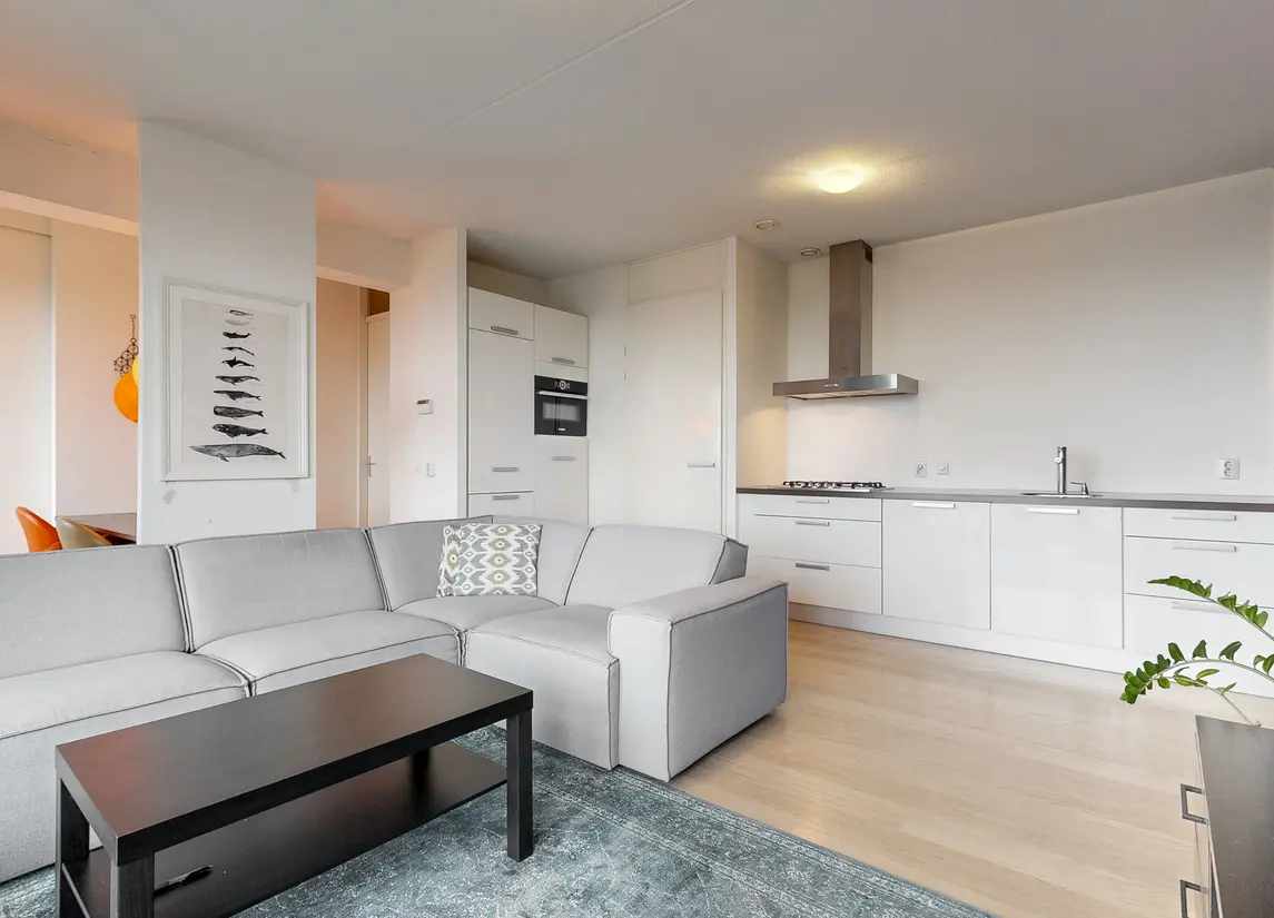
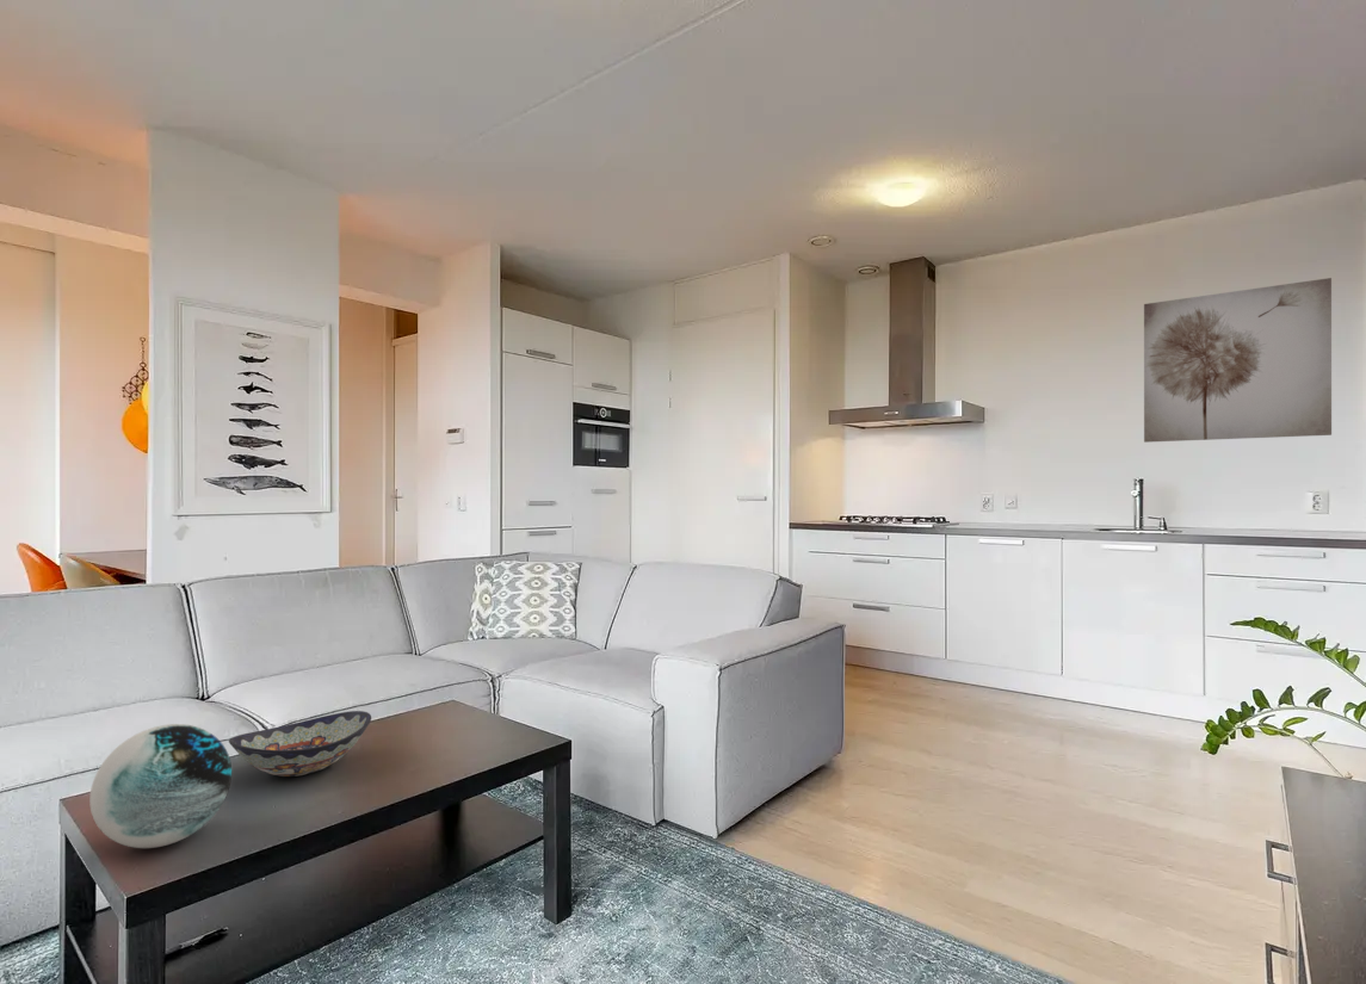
+ wall art (1231, 365)
+ decorative bowl (303, 747)
+ decorative orb (163, 784)
